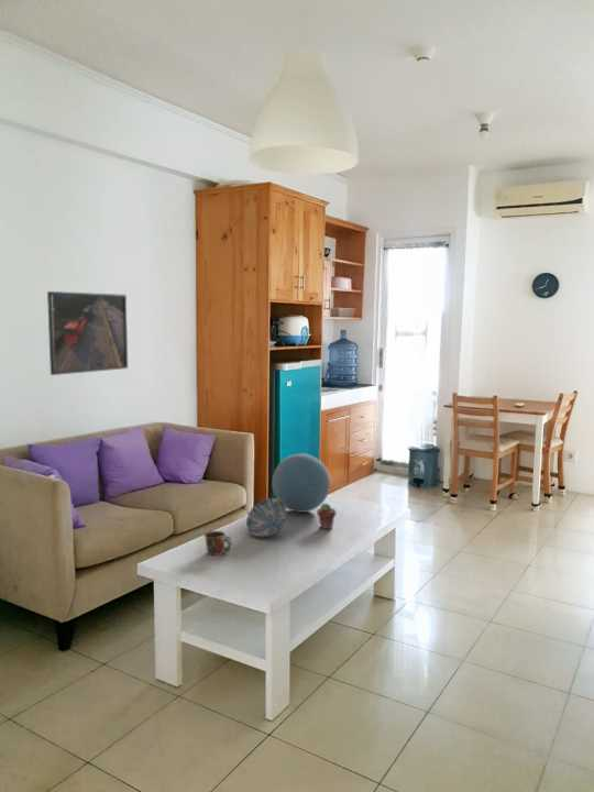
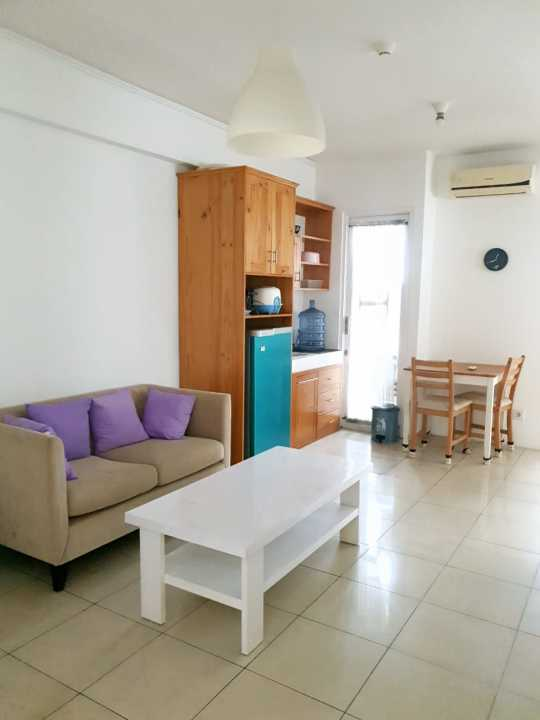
- decorative orb (300, 482)
- mug (218, 543)
- bowl (266, 517)
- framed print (90, 332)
- potted succulent (326, 515)
